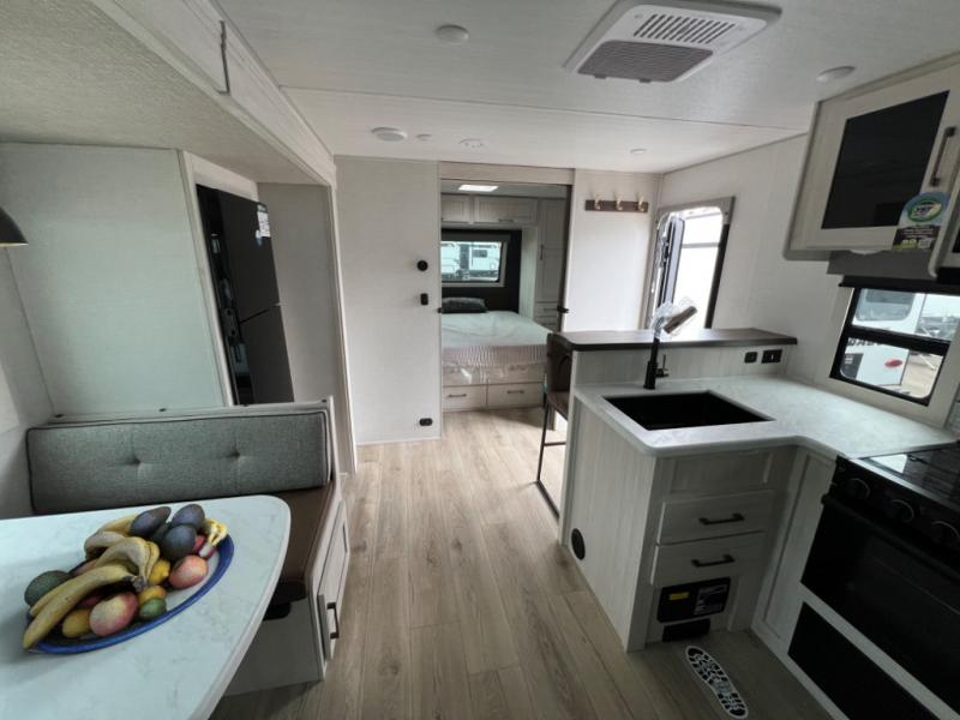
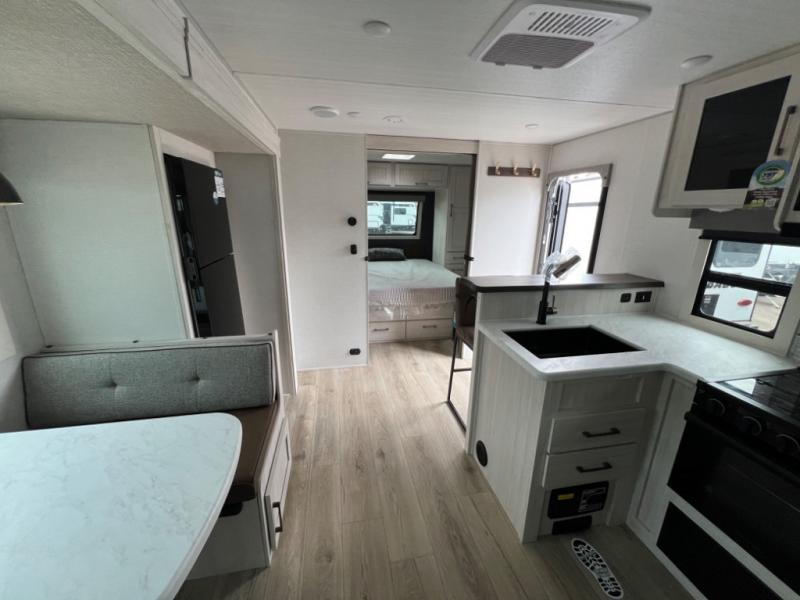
- fruit bowl (137, 556)
